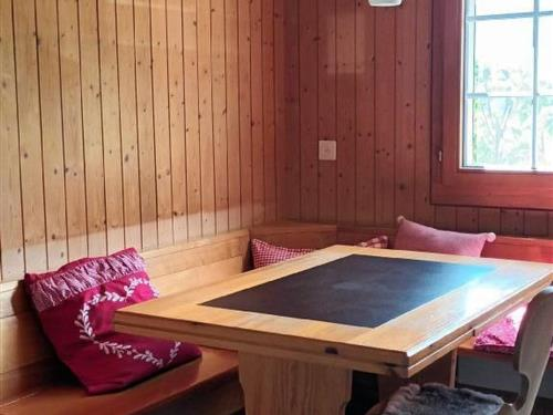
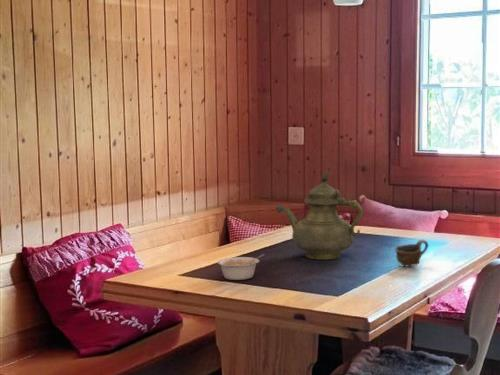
+ legume (239, 267)
+ teapot (318, 213)
+ cup (410, 253)
